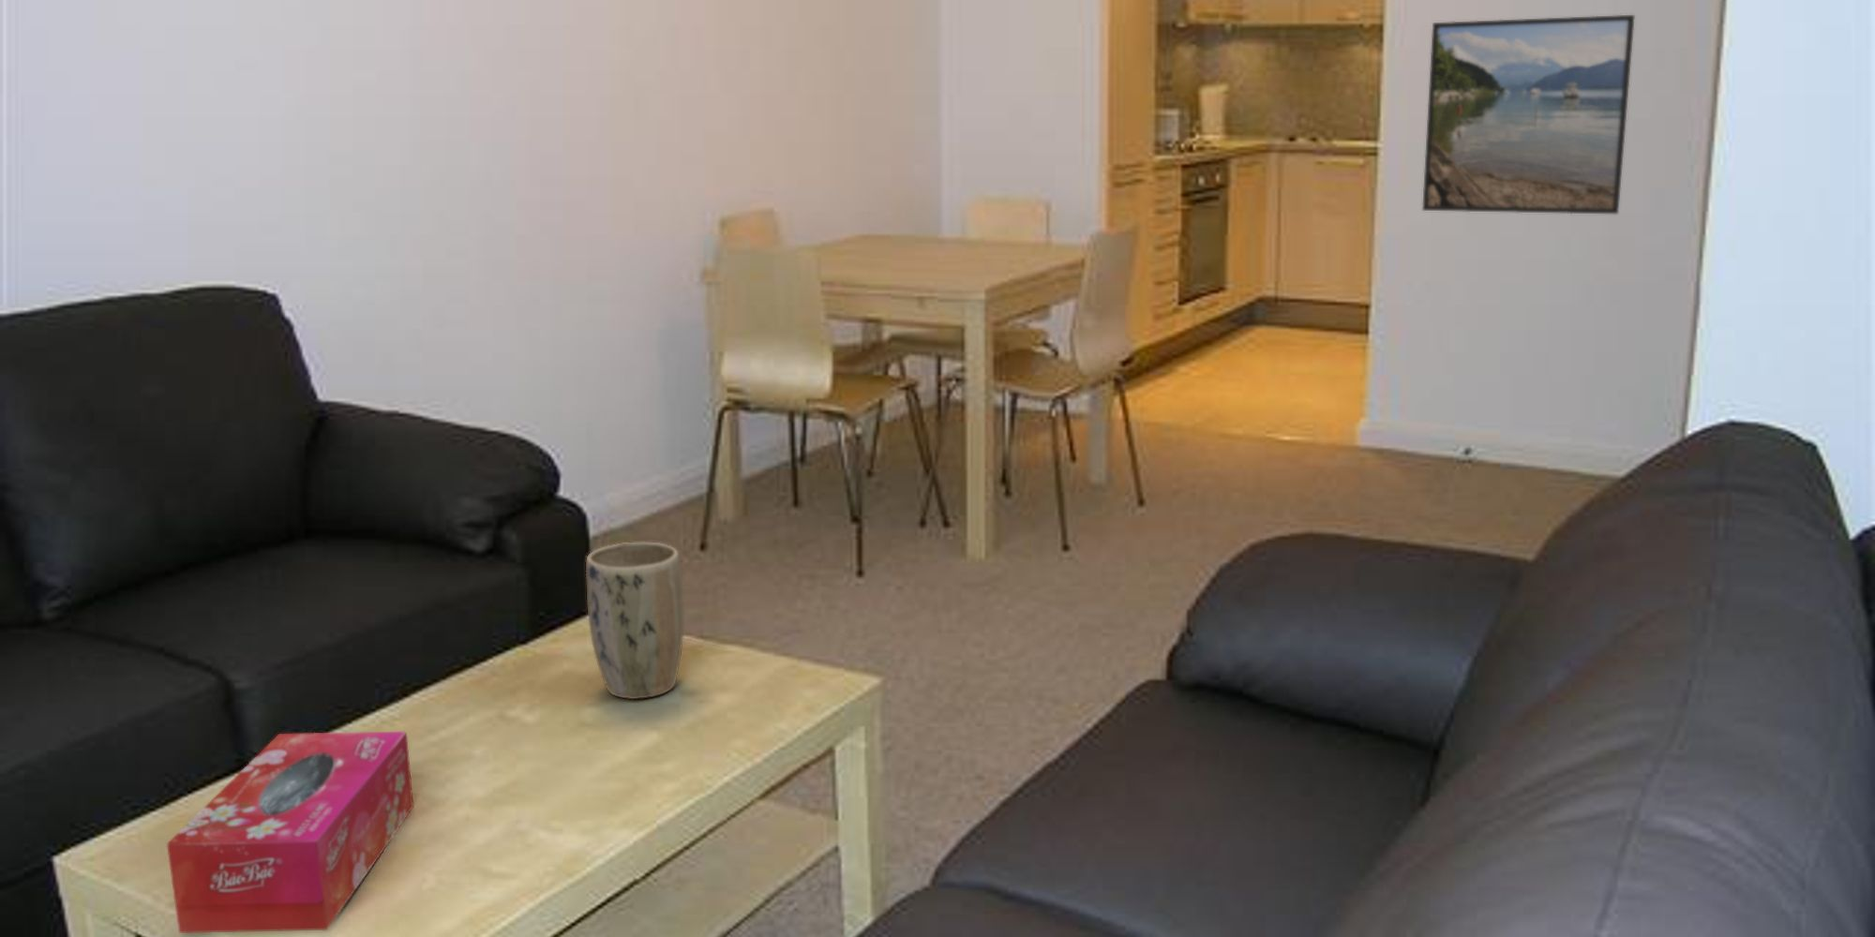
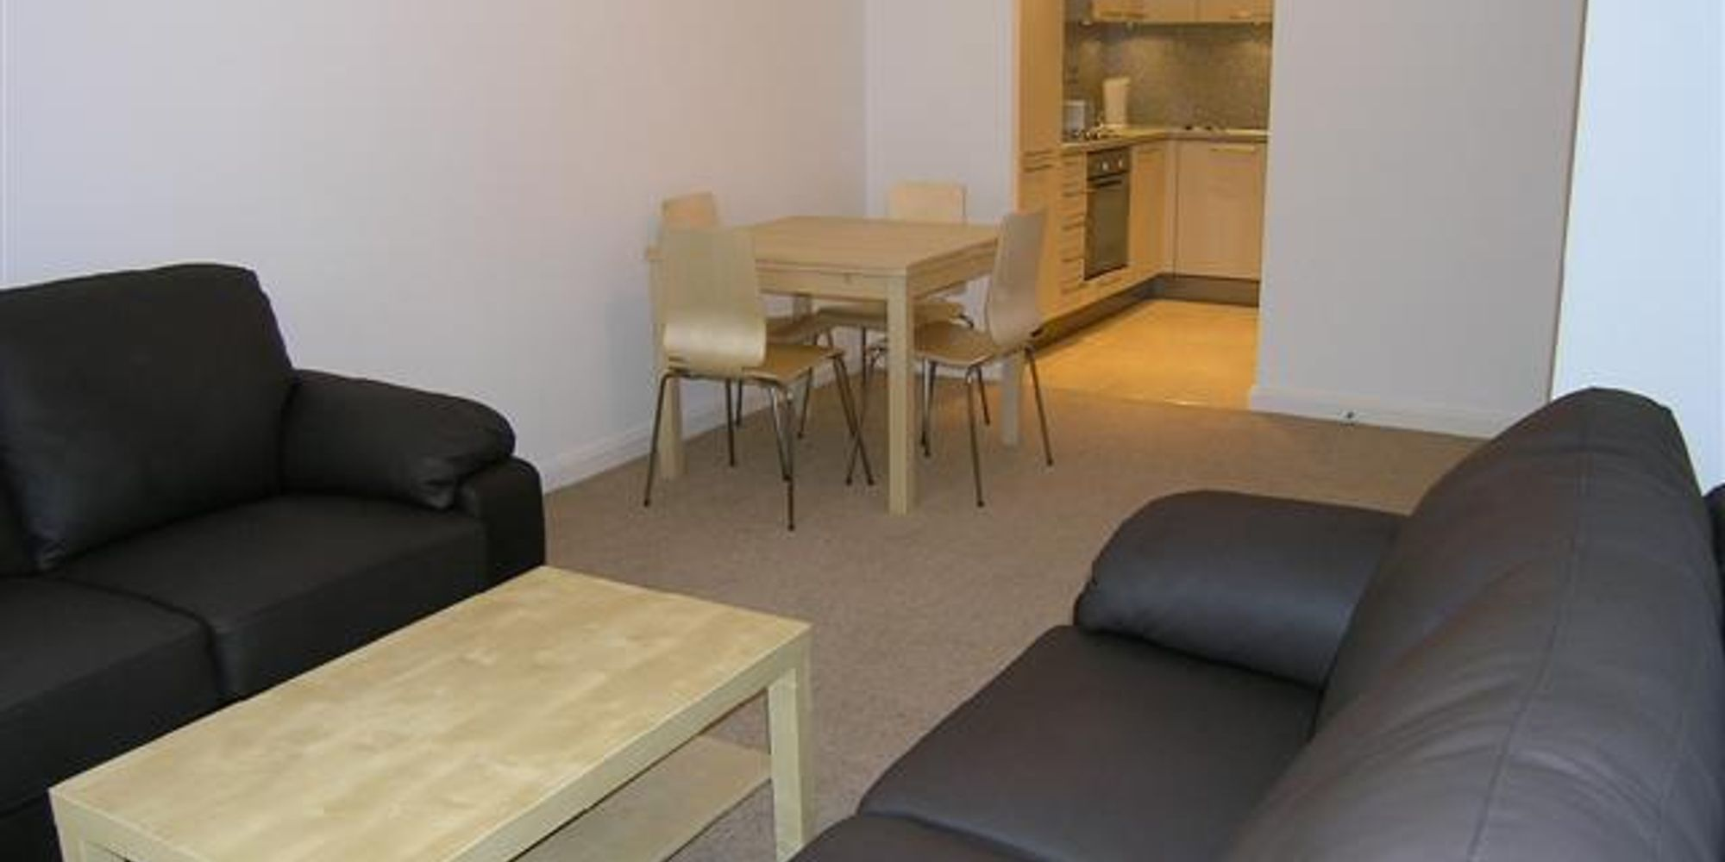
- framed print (1523, 116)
- plant pot (636, 621)
- tissue box (301, 825)
